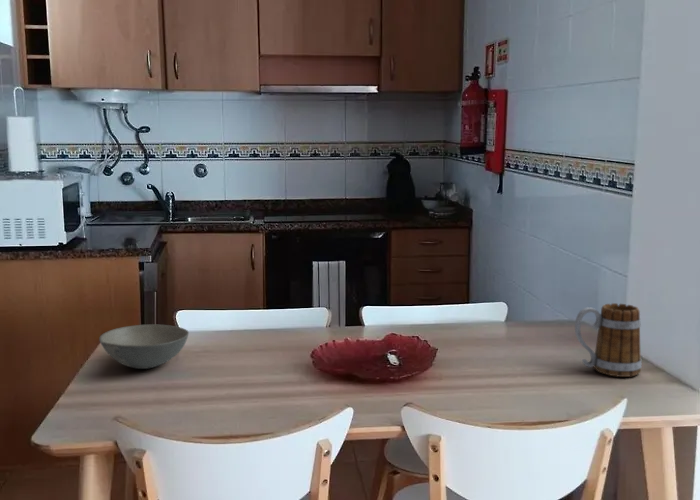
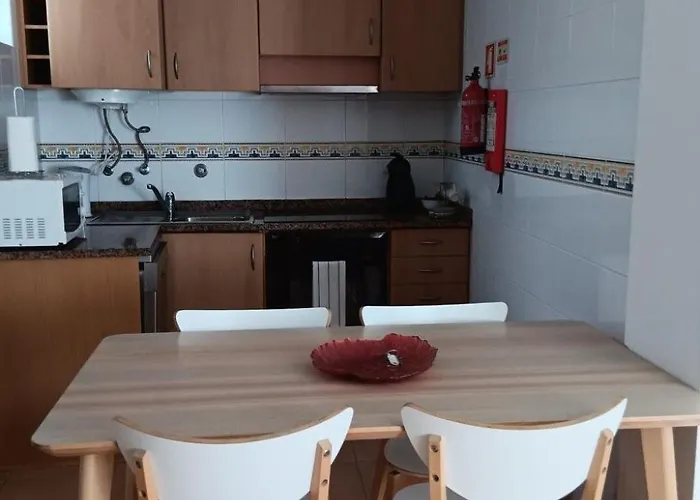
- mug (608, 339)
- soup bowl (144, 349)
